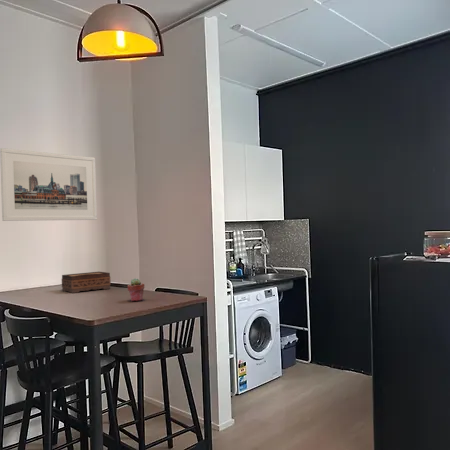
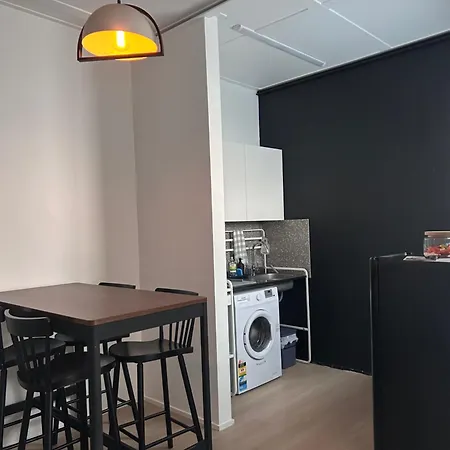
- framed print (52, 186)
- potted succulent (136, 289)
- tissue box (86, 281)
